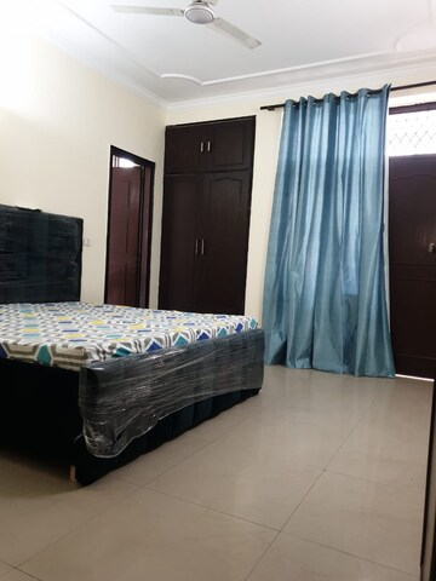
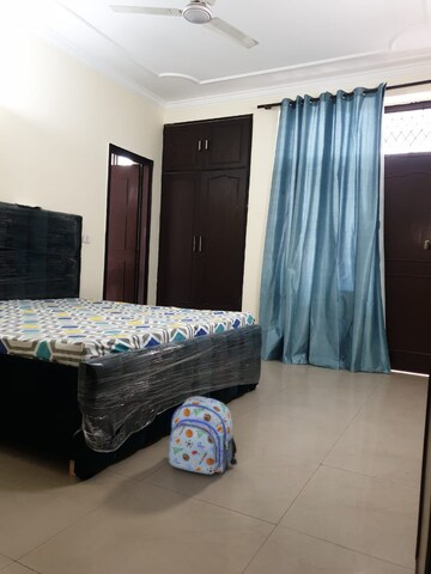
+ backpack (200, 433)
